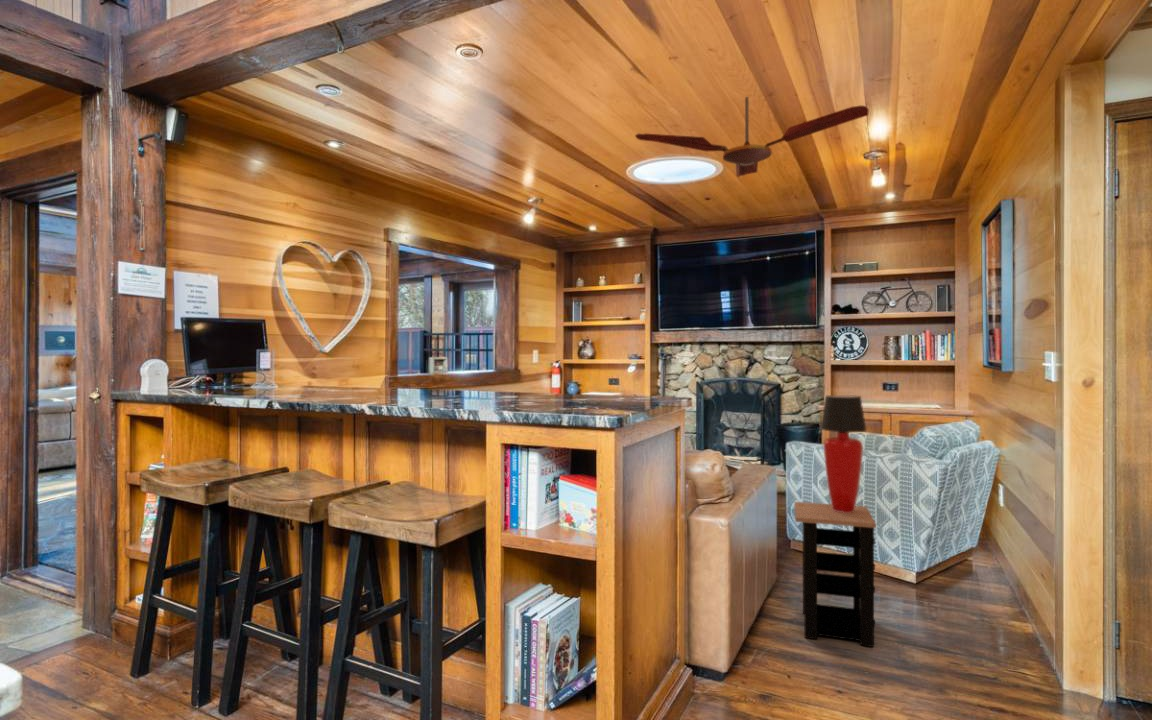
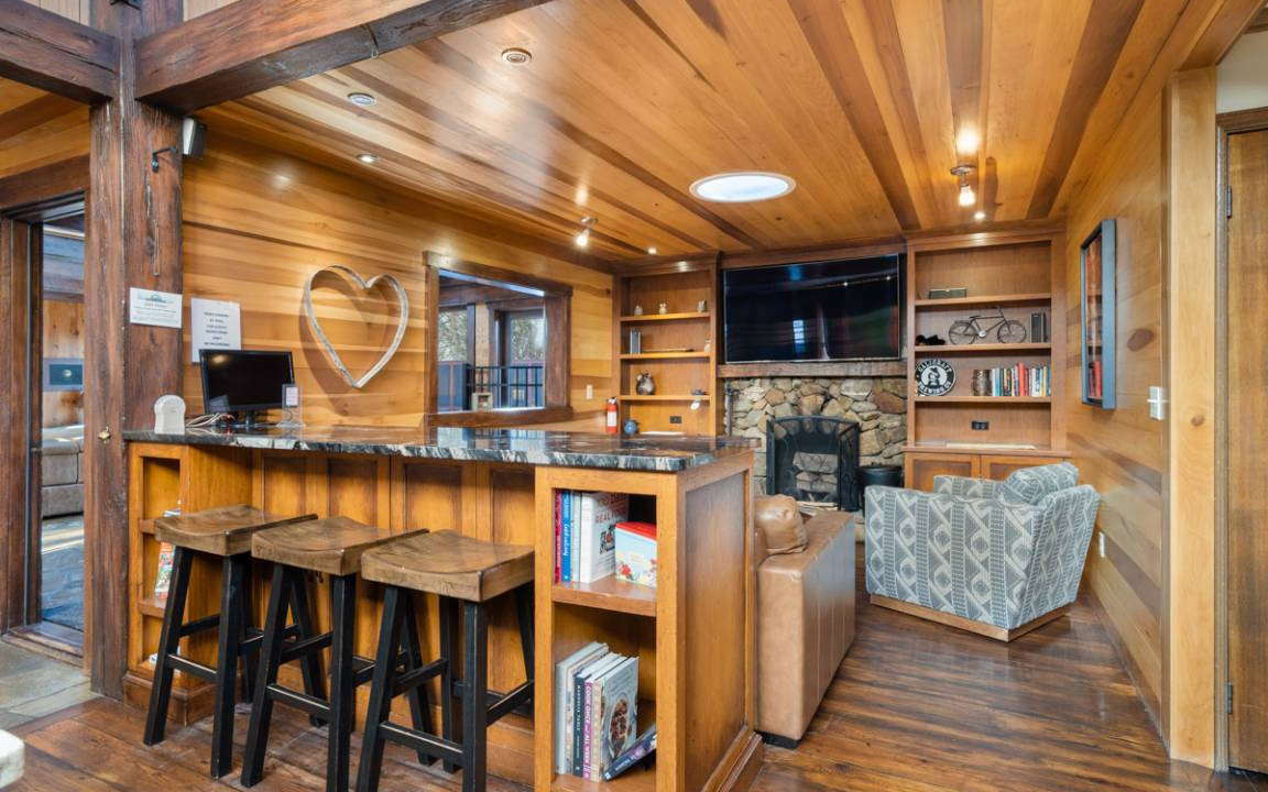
- side table (834, 569)
- table lamp (843, 452)
- ceiling fan (745, 139)
